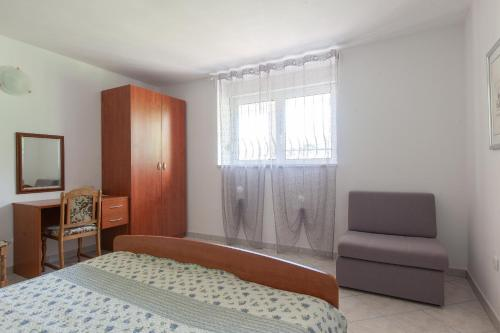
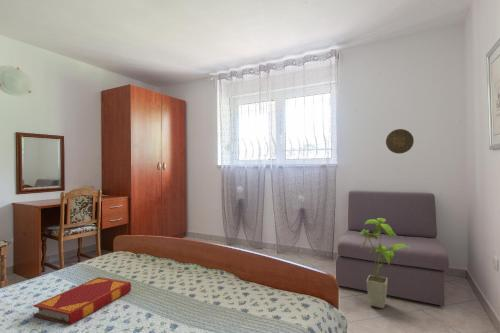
+ hardback book (86, 297)
+ house plant (383, 262)
+ decorative plate (399, 141)
